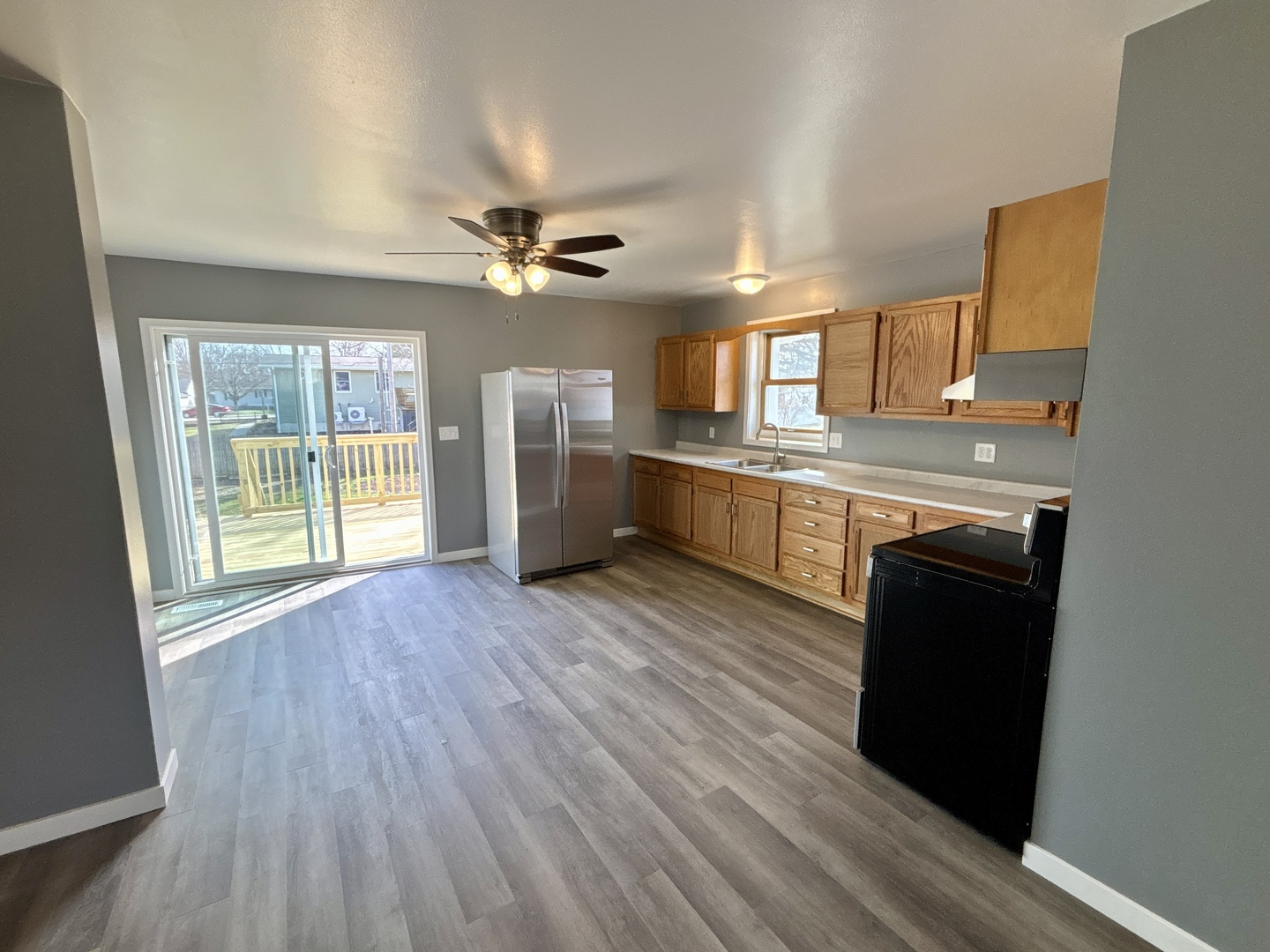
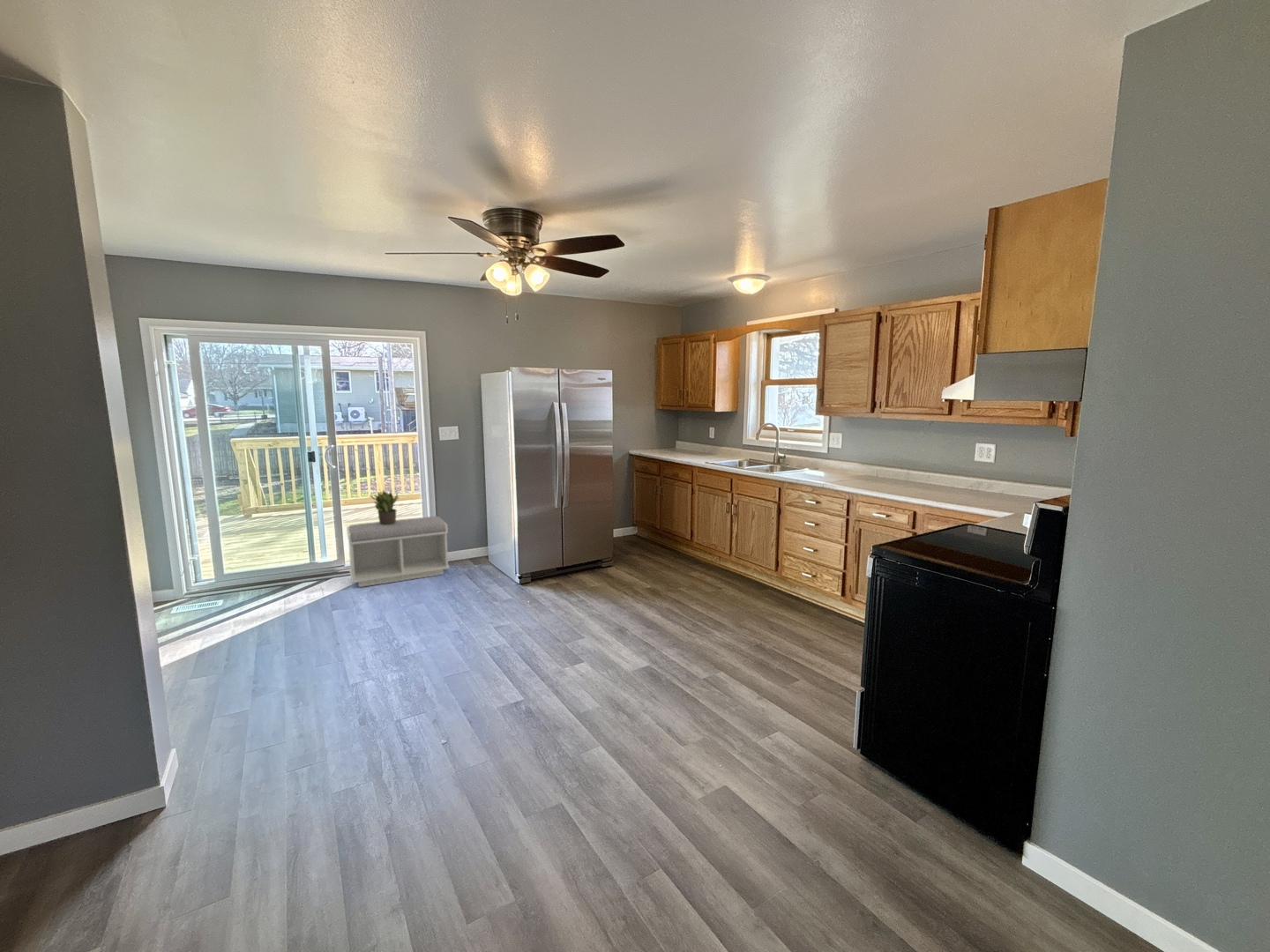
+ potted plant (387, 505)
+ bench (399, 549)
